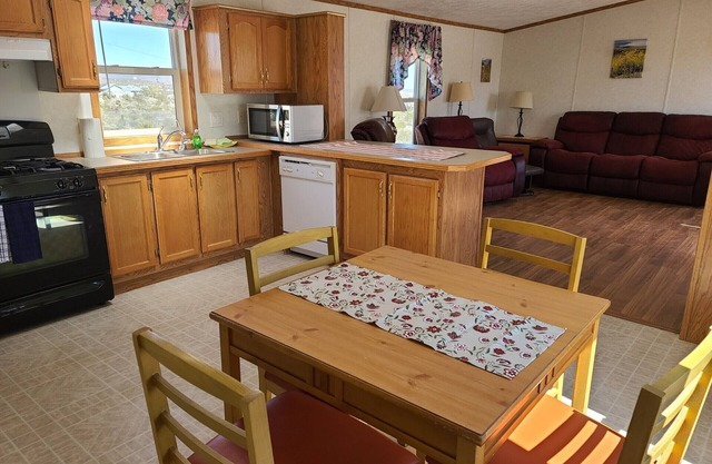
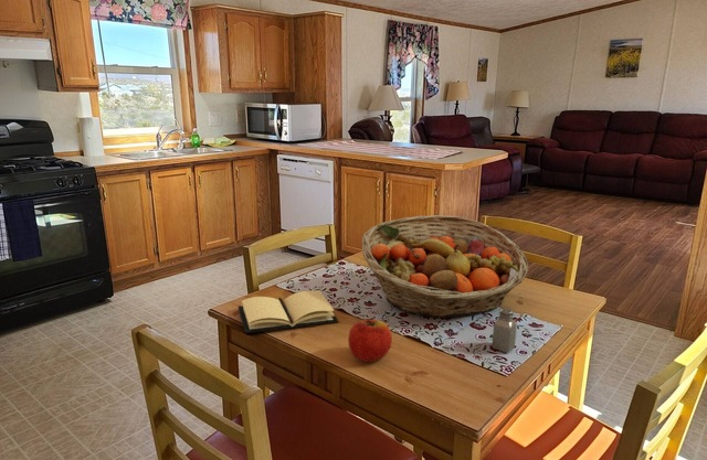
+ book (286, 309)
+ fruit basket (443, 263)
+ saltshaker (505, 329)
+ apple (369, 338)
